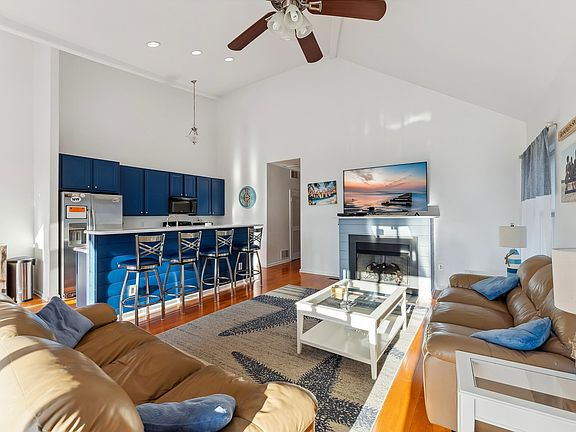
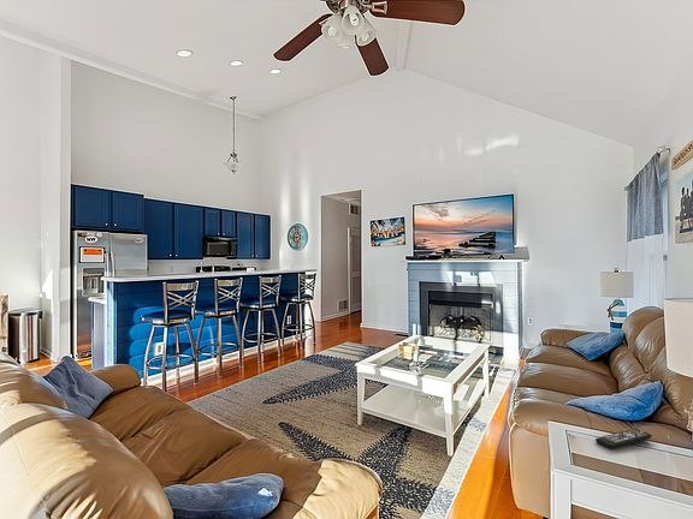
+ remote control (623, 439)
